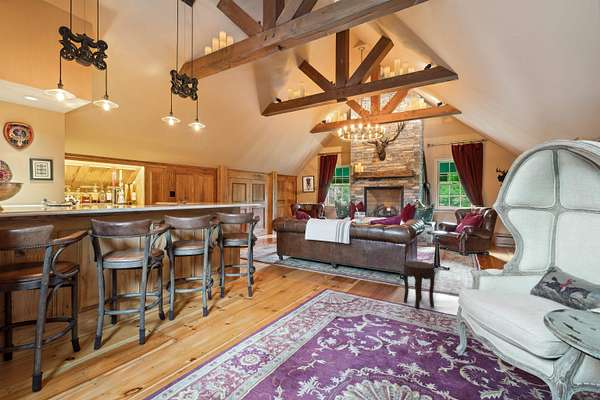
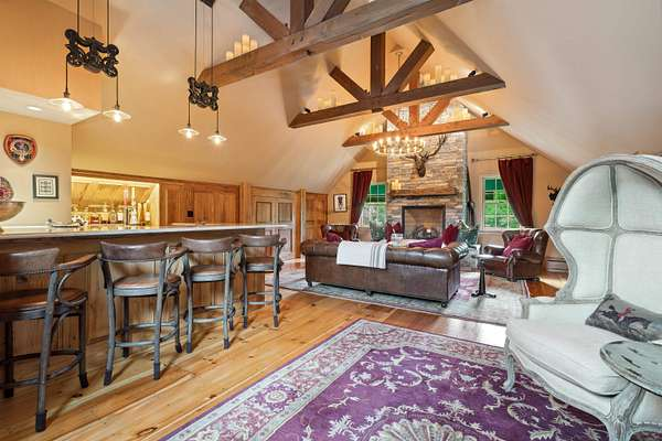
- side table (418, 284)
